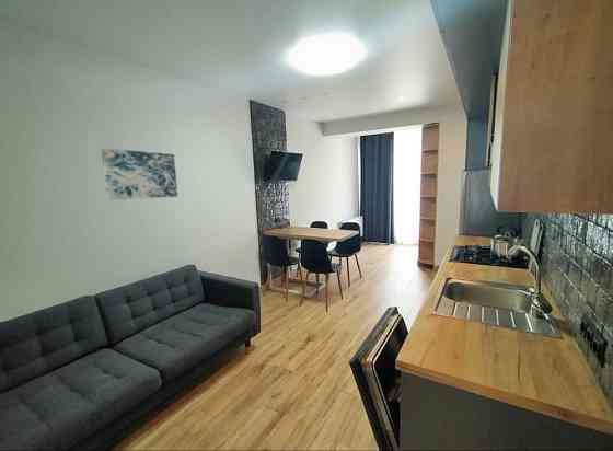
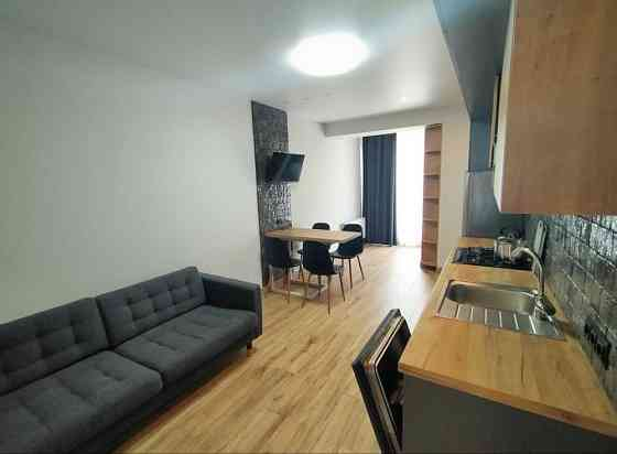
- wall art (143, 175)
